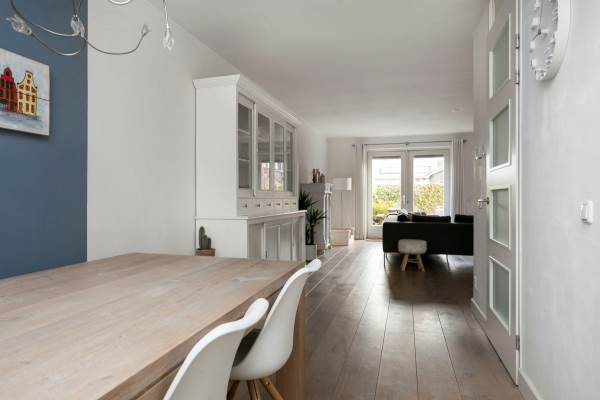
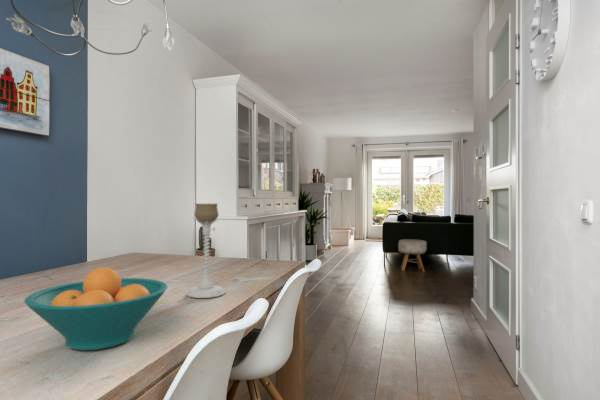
+ candle holder (206, 248)
+ fruit bowl (101, 303)
